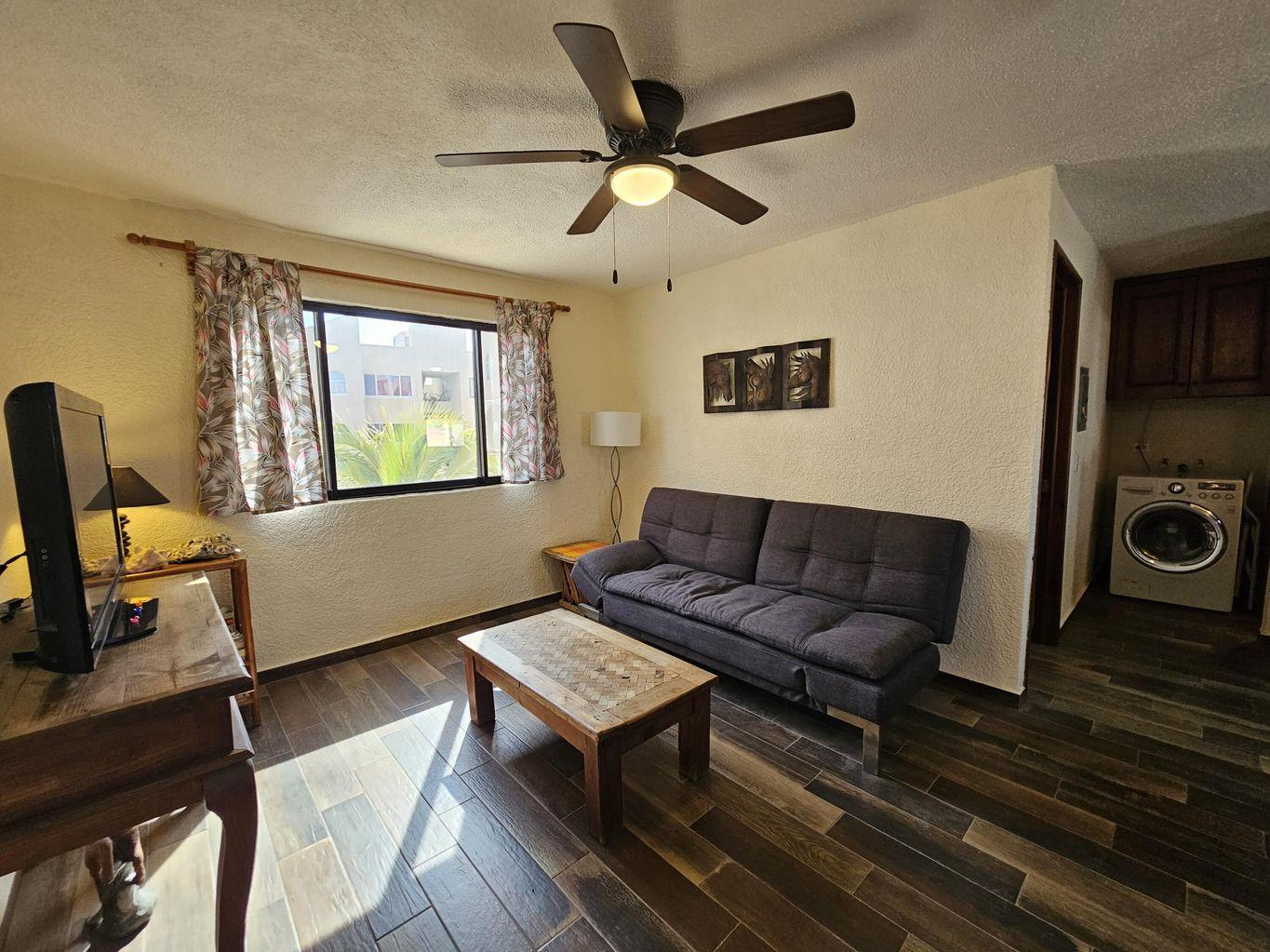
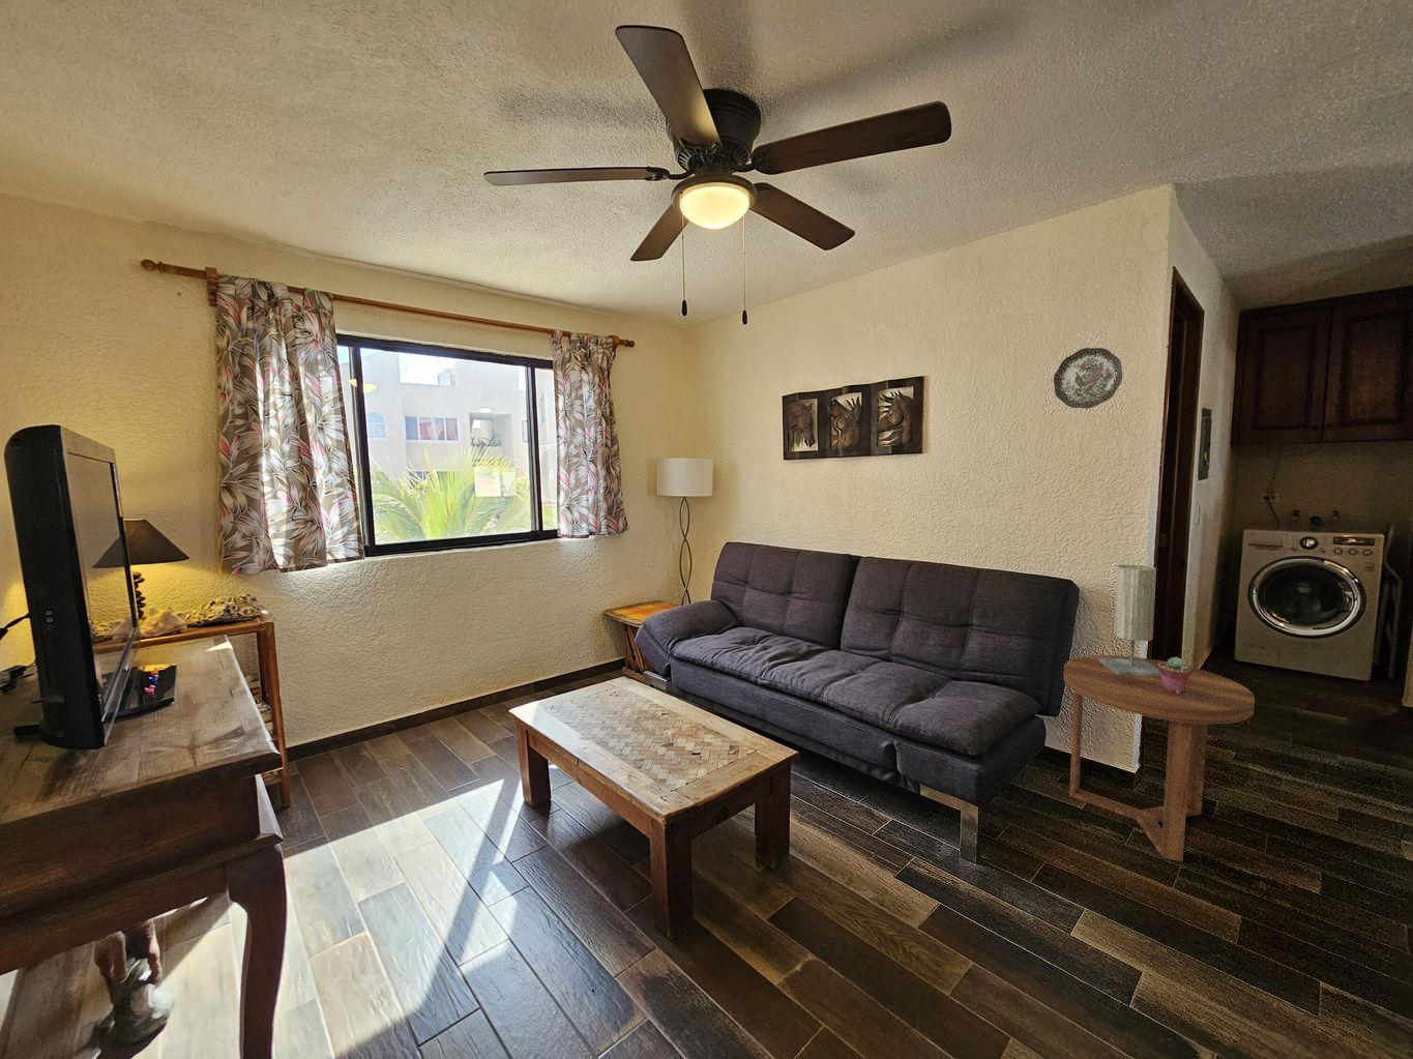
+ decorative plate (1087, 378)
+ side table (1167, 753)
+ table lamp (1134, 618)
+ potted succulent (1174, 672)
